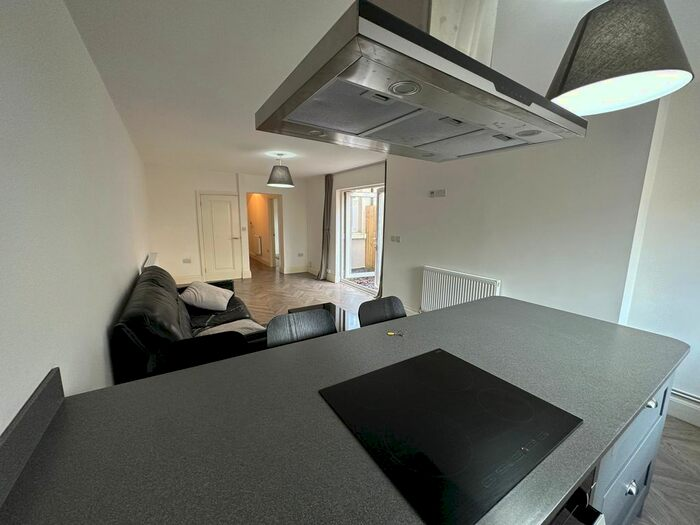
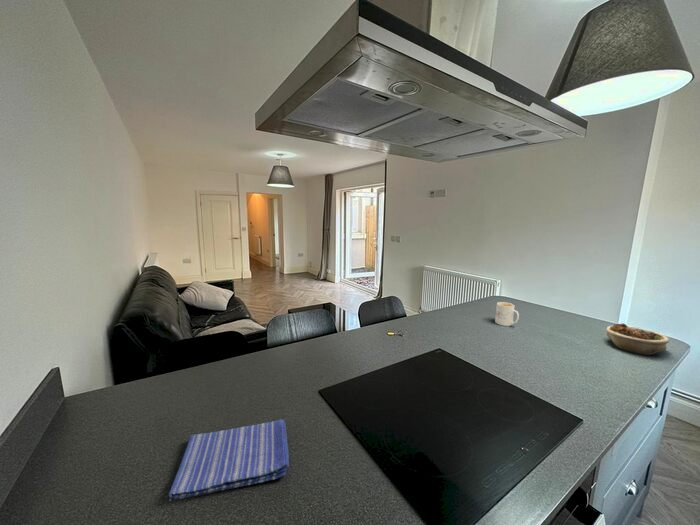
+ mug (507, 314)
+ succulent planter (635, 337)
+ dish towel (236, 452)
